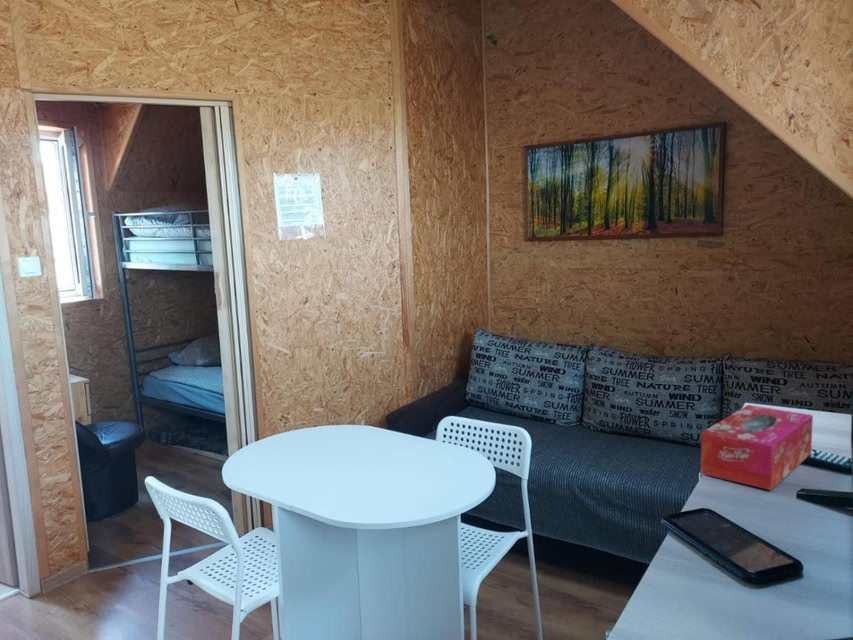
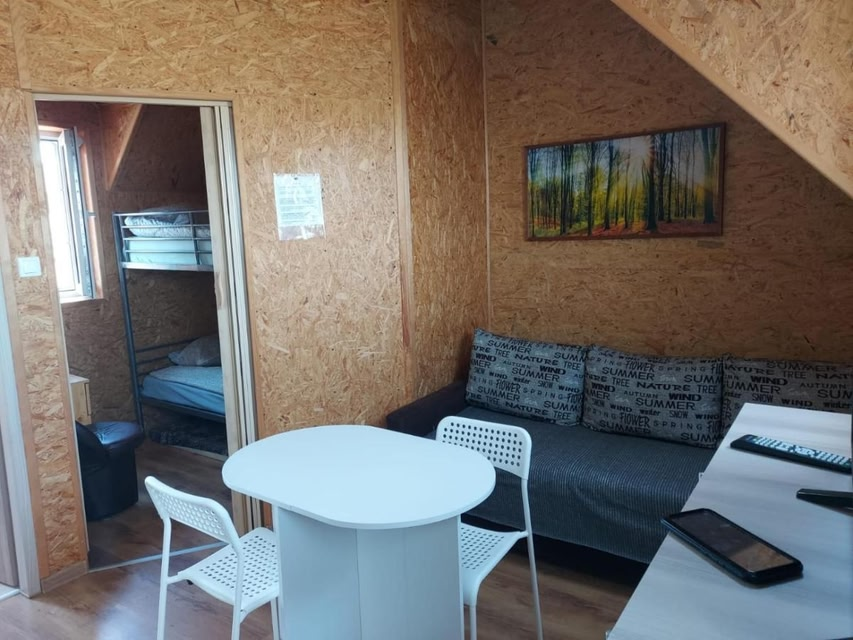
- tissue box (758, 443)
